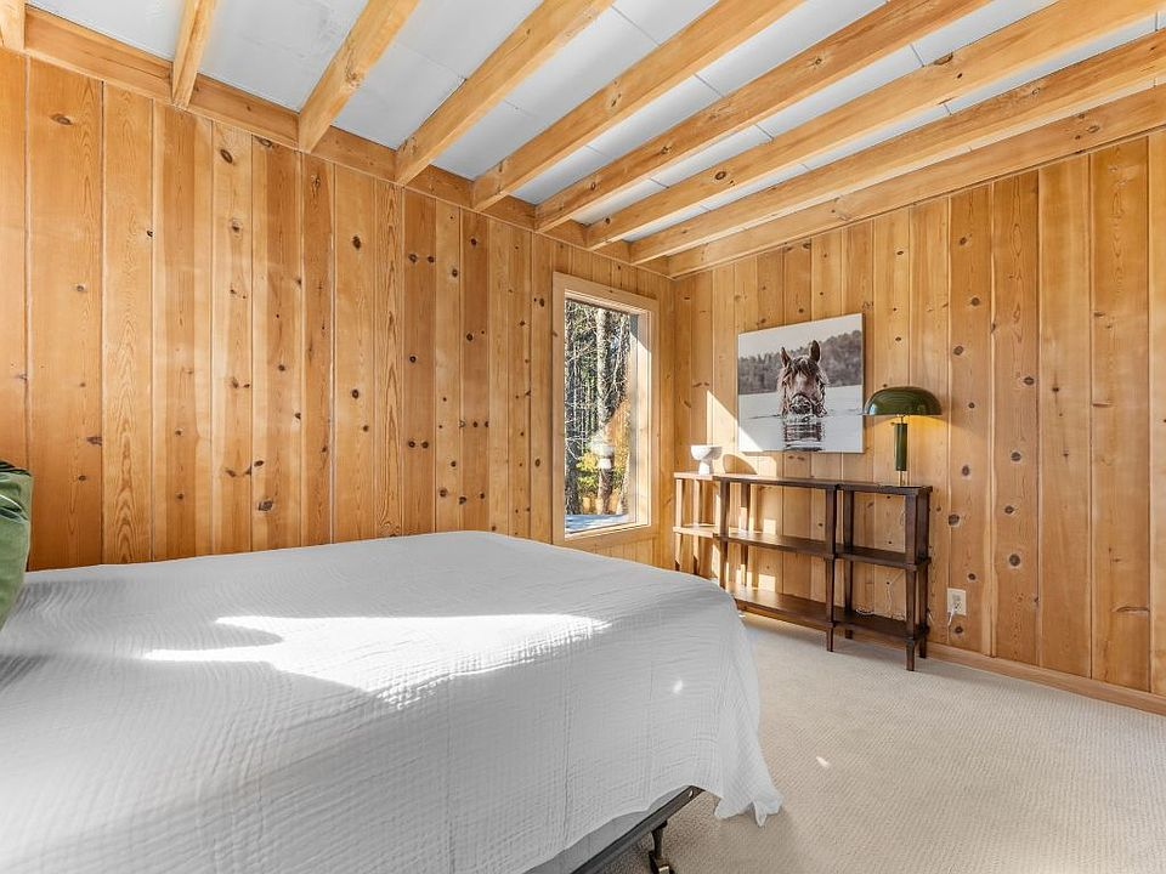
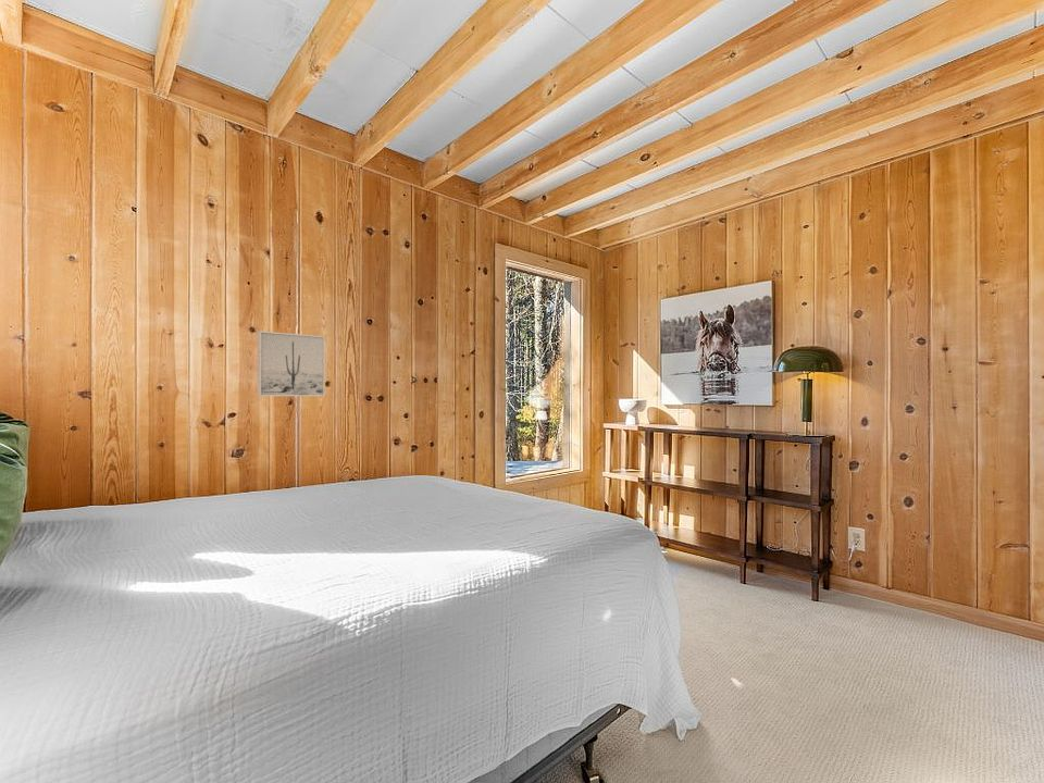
+ wall art (291, 364)
